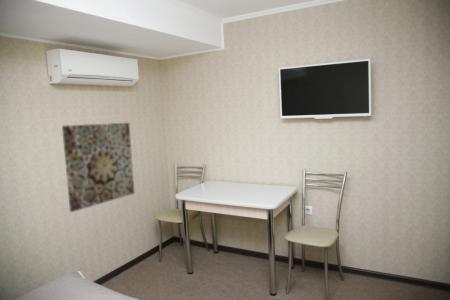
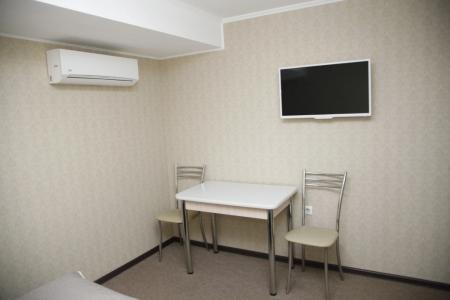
- wall art (102, 163)
